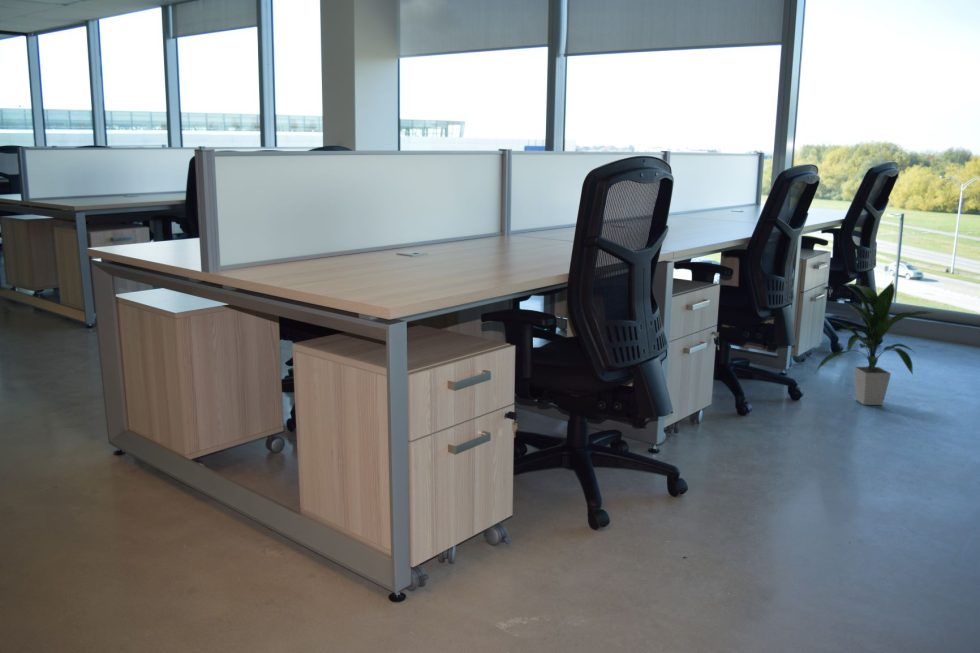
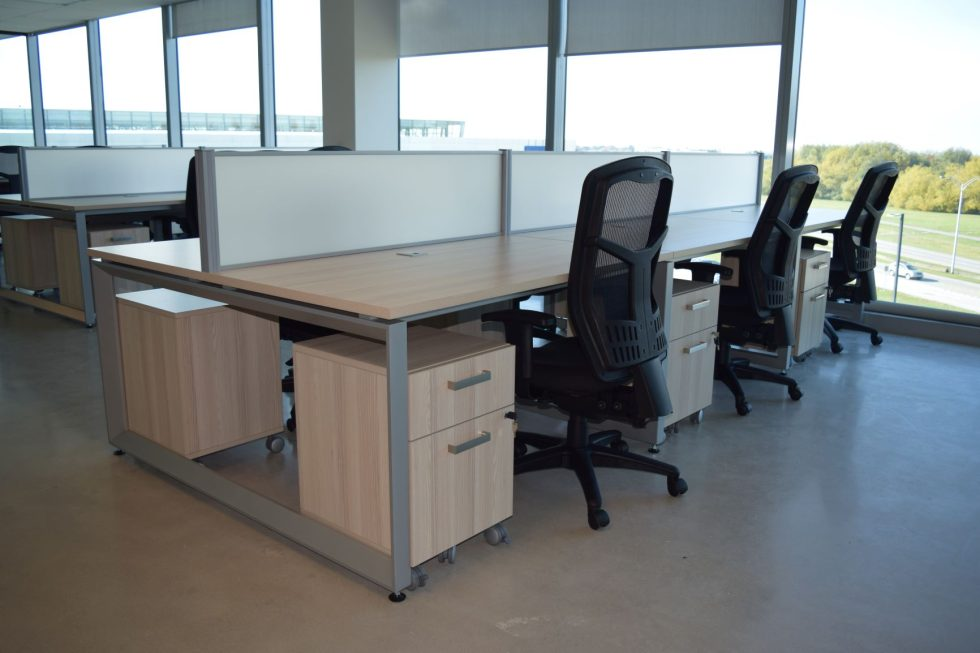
- indoor plant (870, 340)
